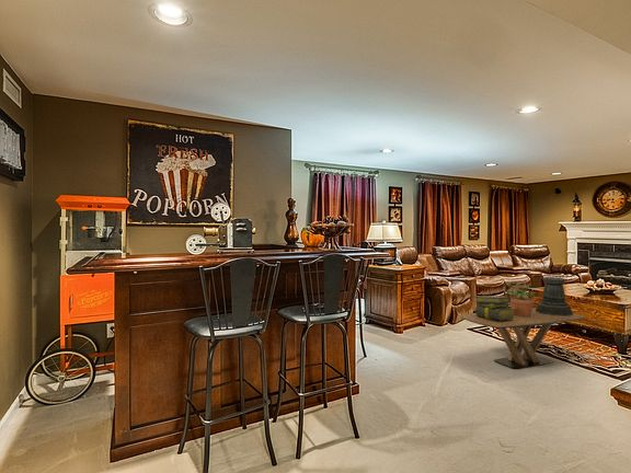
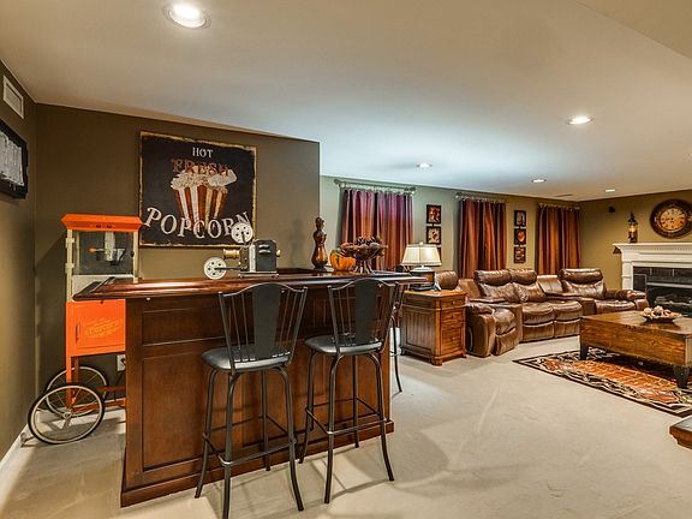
- stack of books (493, 307)
- potted plant (524, 299)
- coffee table (521, 338)
- pedestal (553, 295)
